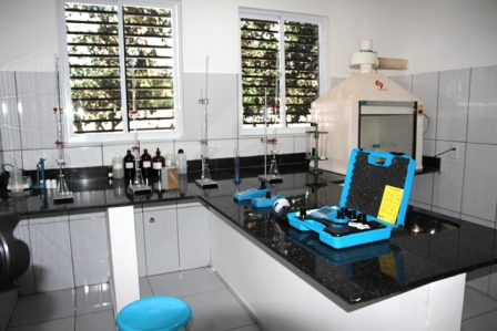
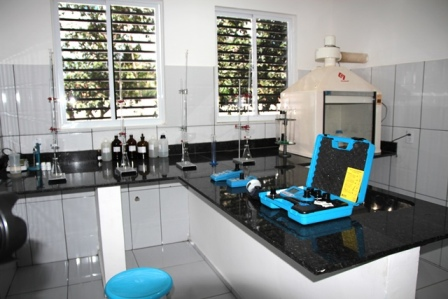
- small box (170, 177)
